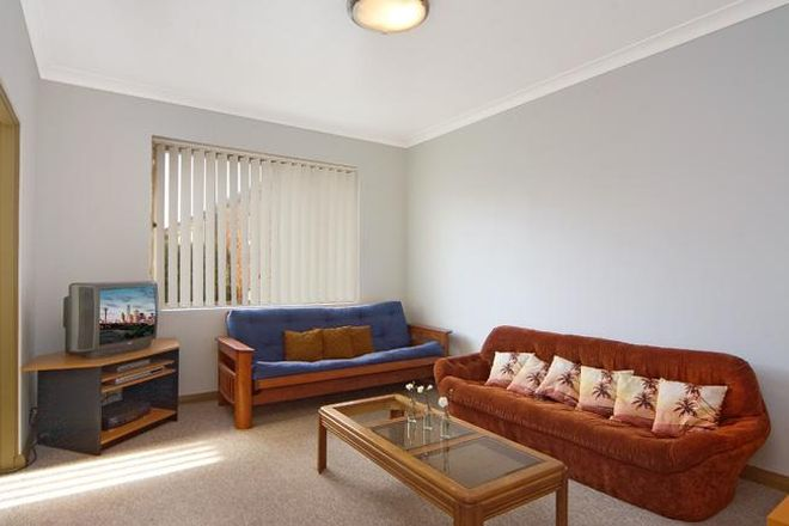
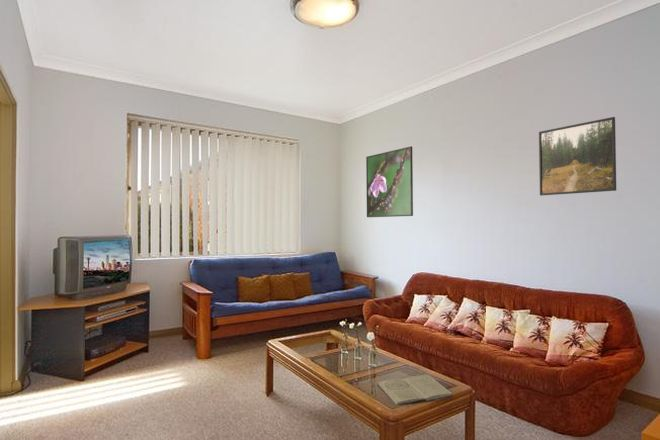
+ book (413, 388)
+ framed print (574, 159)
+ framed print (388, 184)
